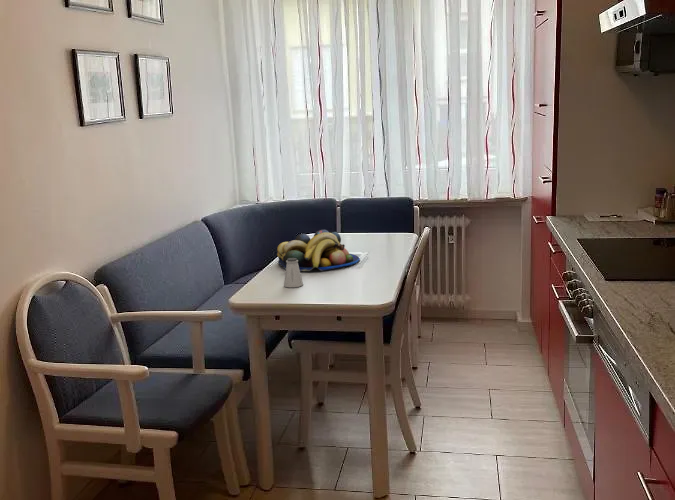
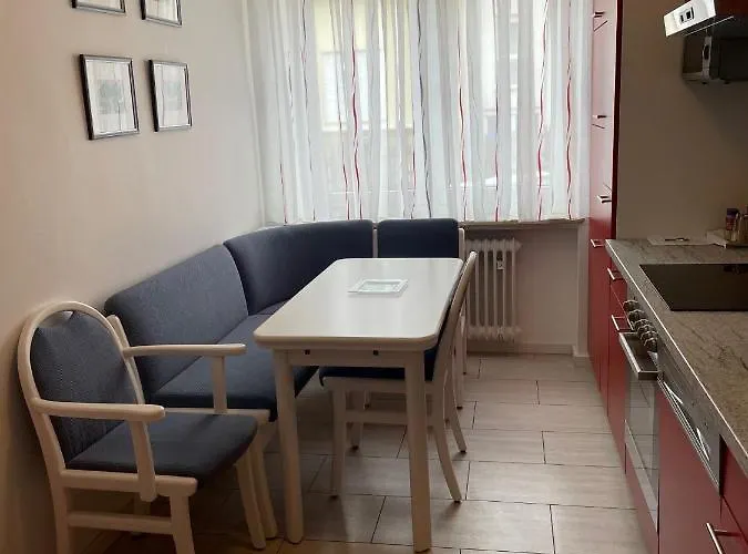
- saltshaker (292, 271)
- fruit bowl (318, 247)
